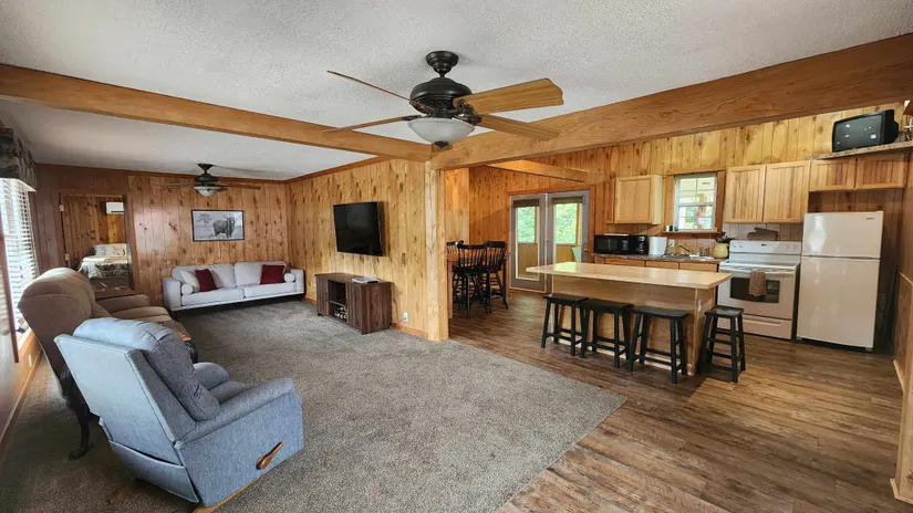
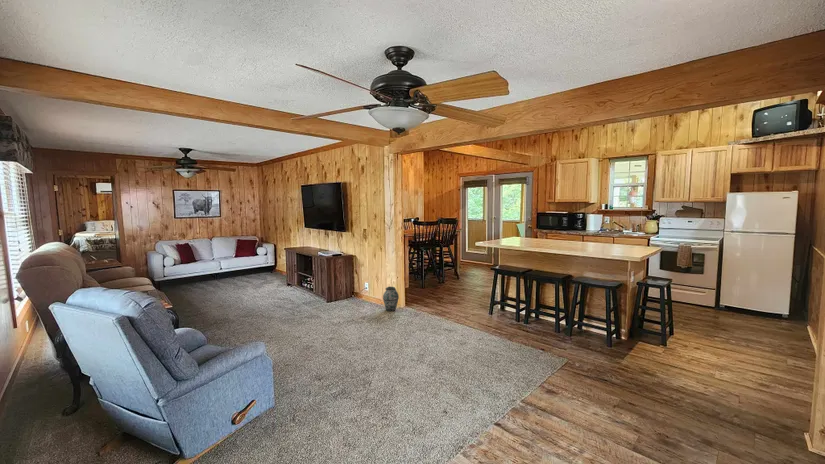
+ vase (390, 298)
